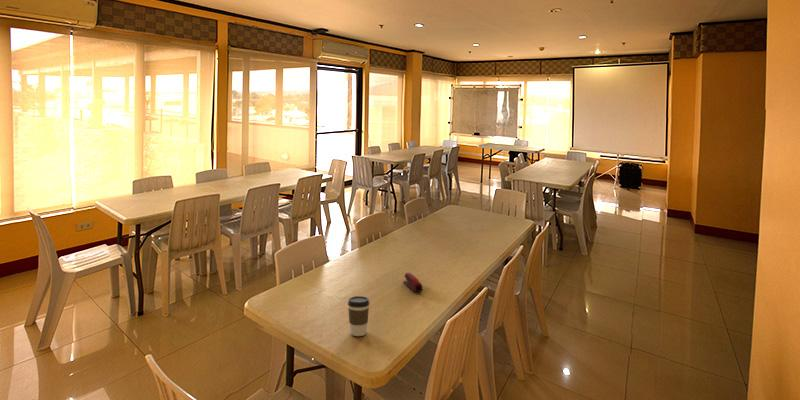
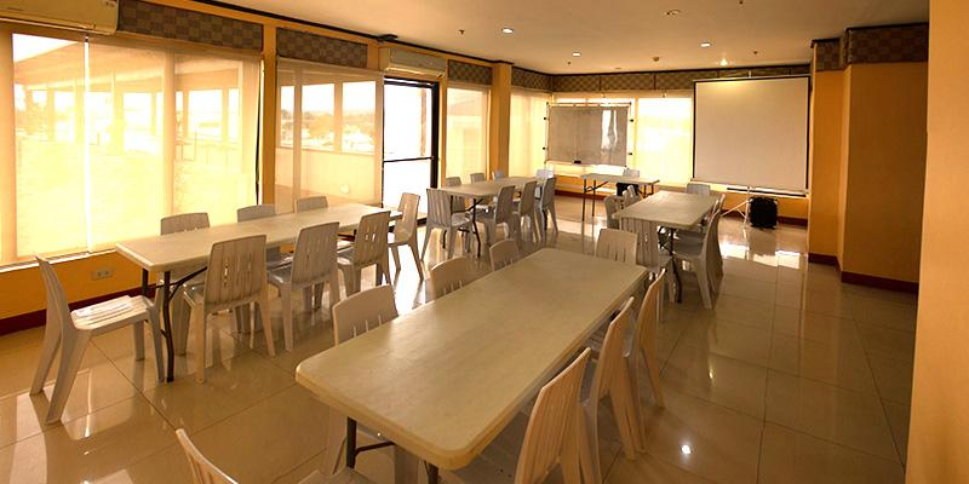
- stapler (412, 281)
- coffee cup (358, 316)
